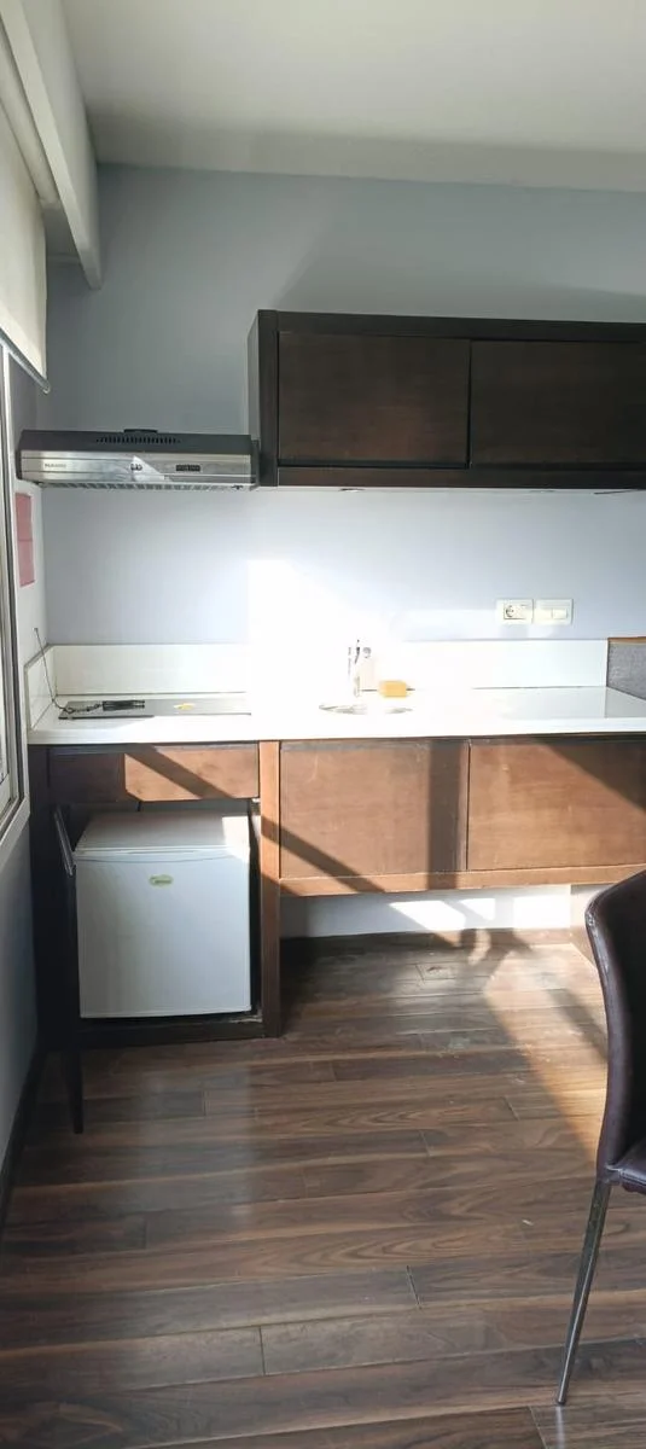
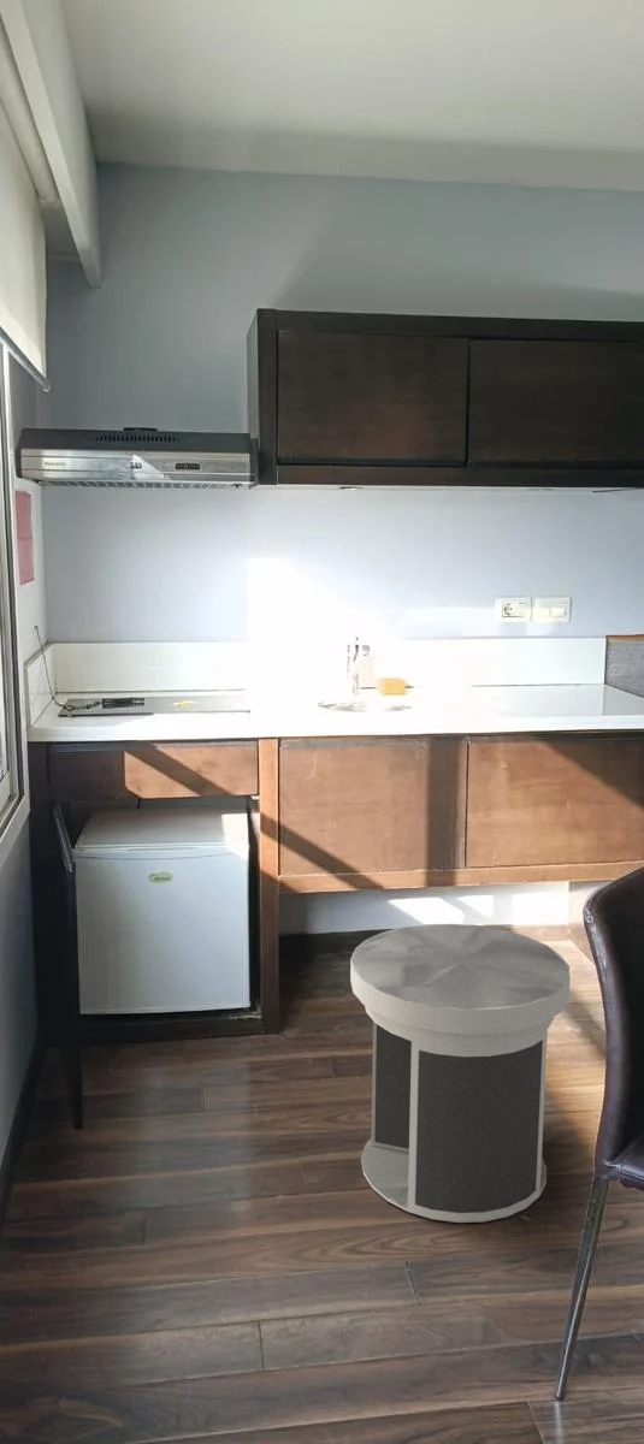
+ revolving door (456, 1065)
